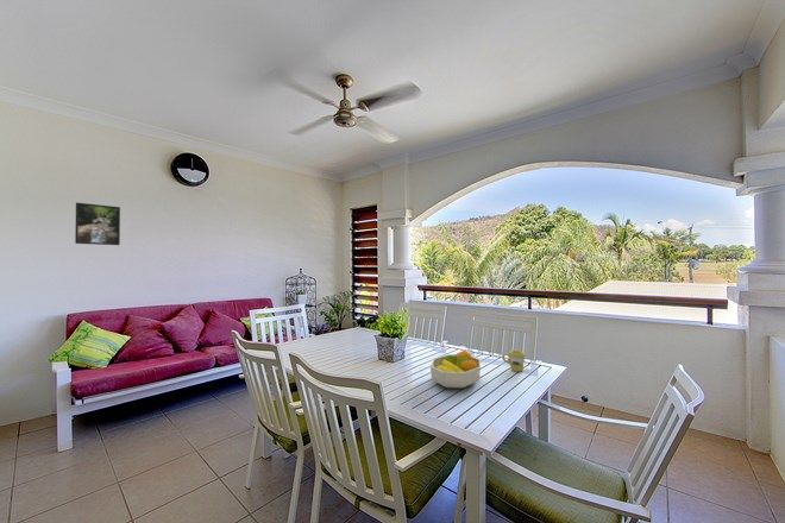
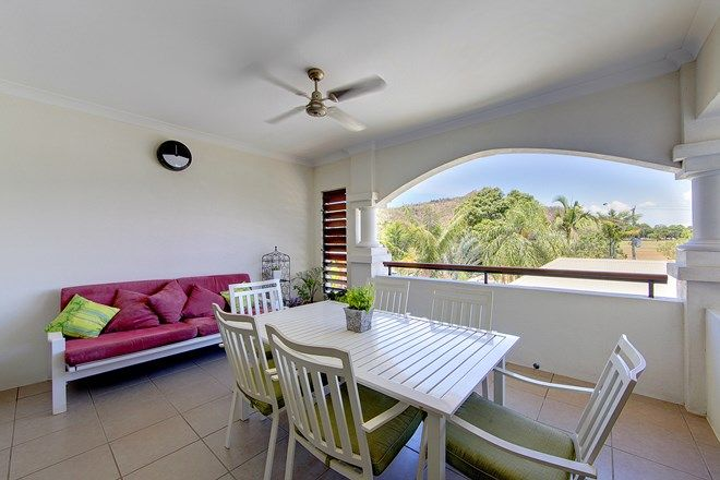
- mug (513, 360)
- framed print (98, 225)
- fruit bowl (456, 367)
